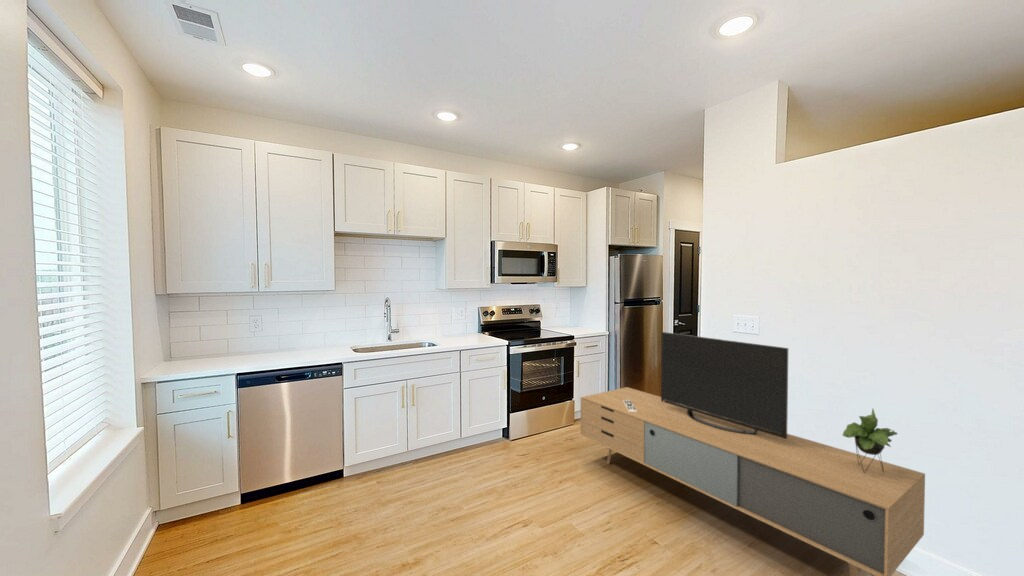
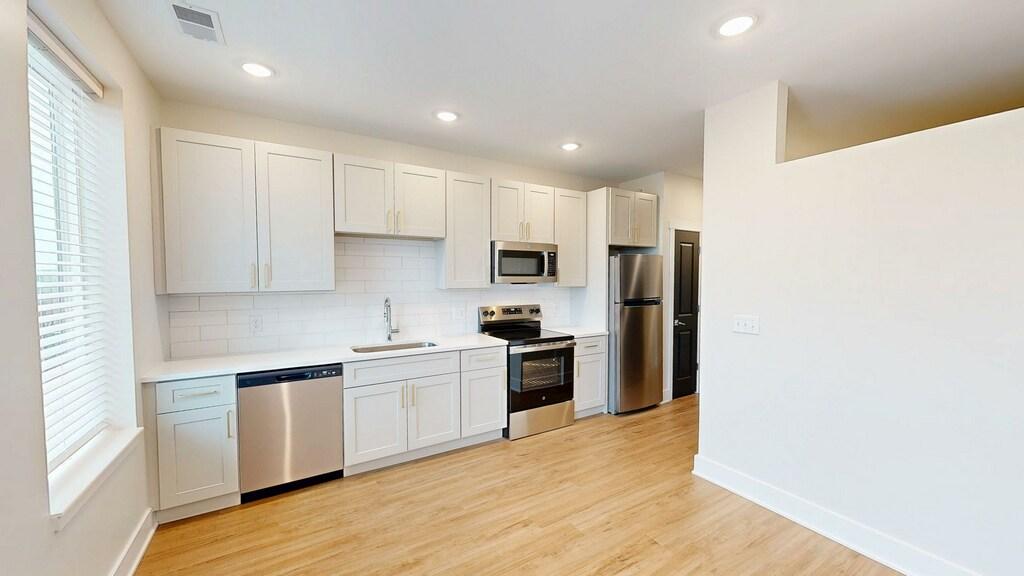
- media console (712, 423)
